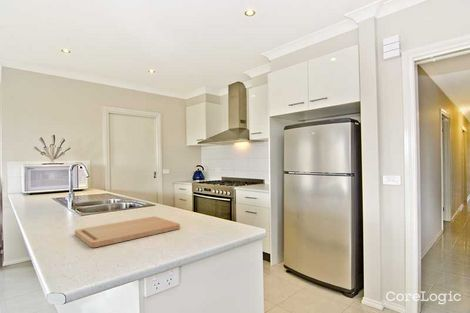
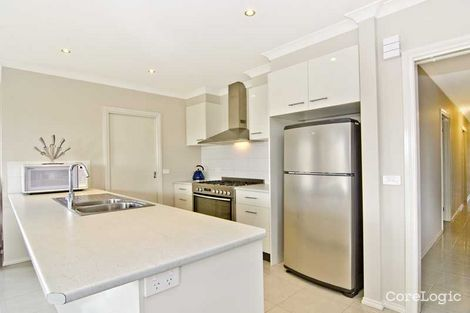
- cutting board (129, 229)
